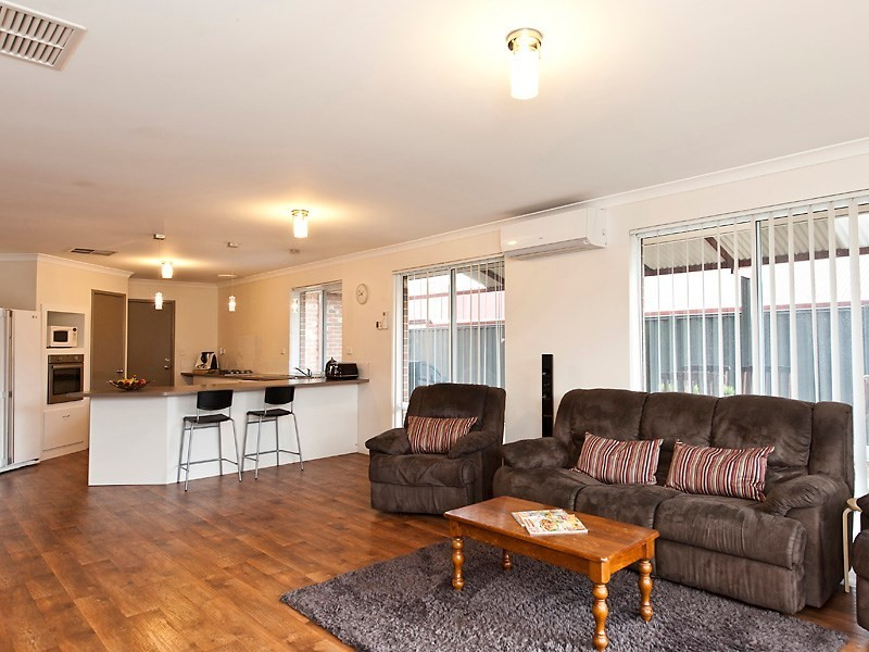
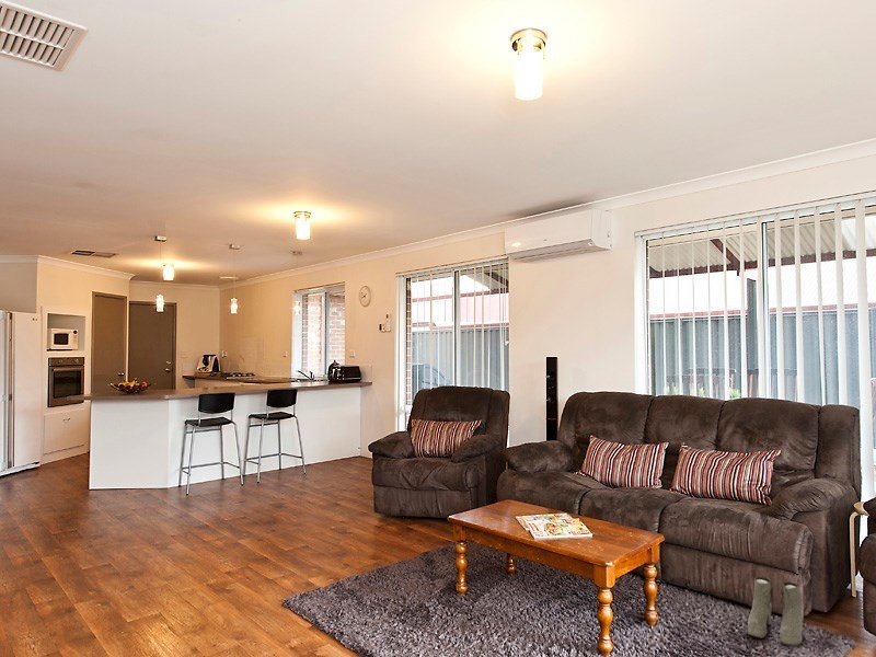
+ boots (771, 607)
